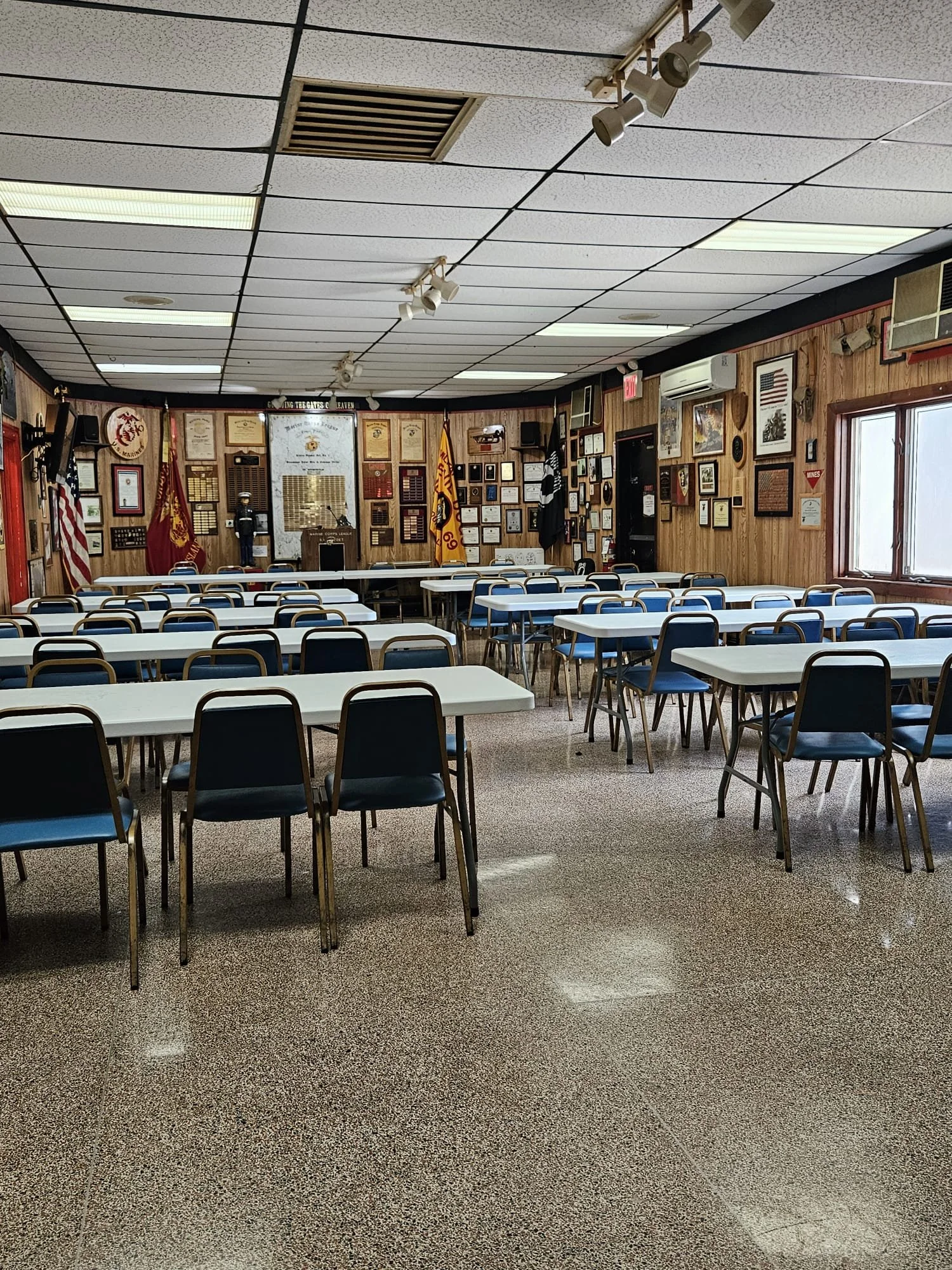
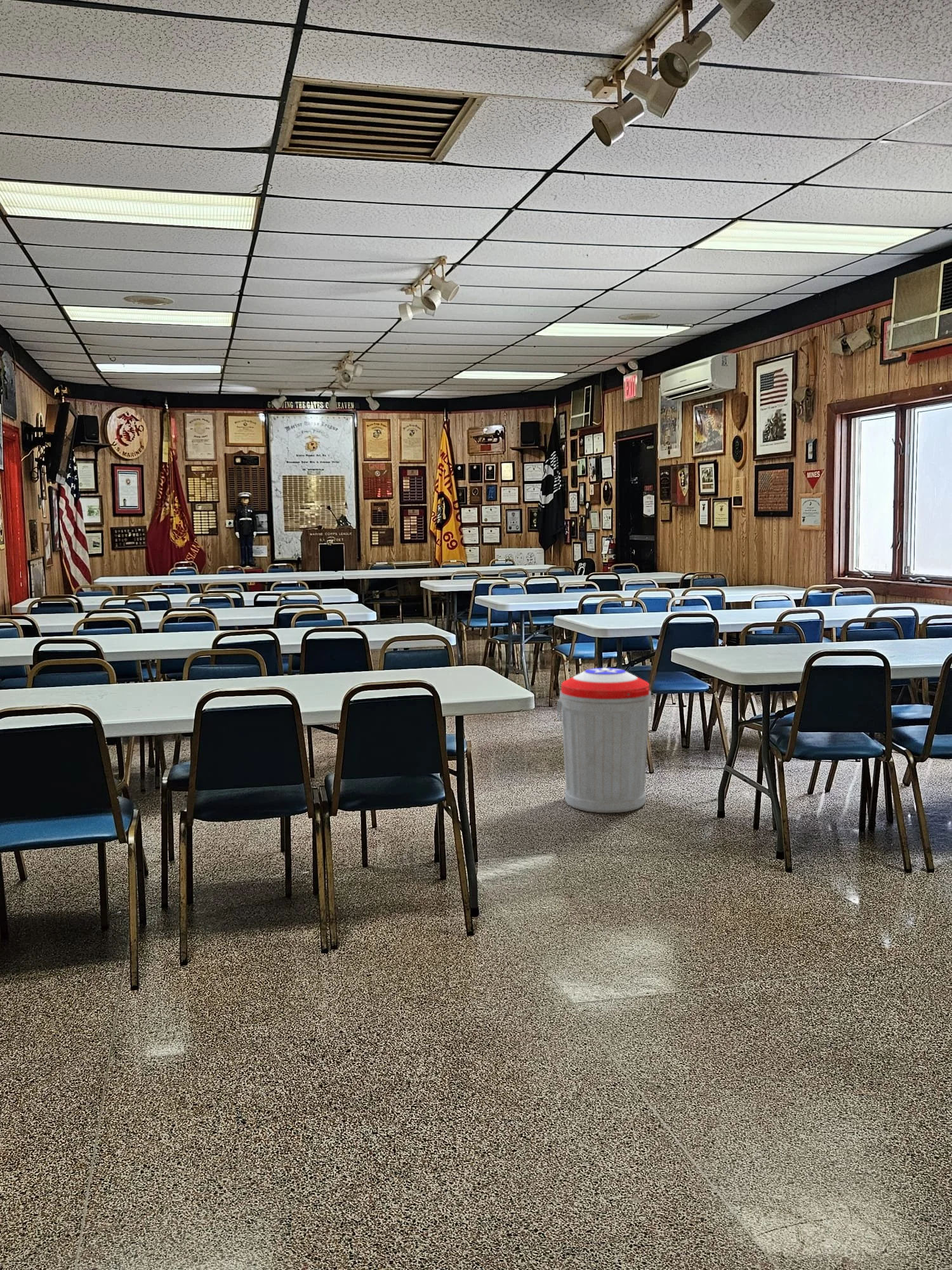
+ trash can (605, 736)
